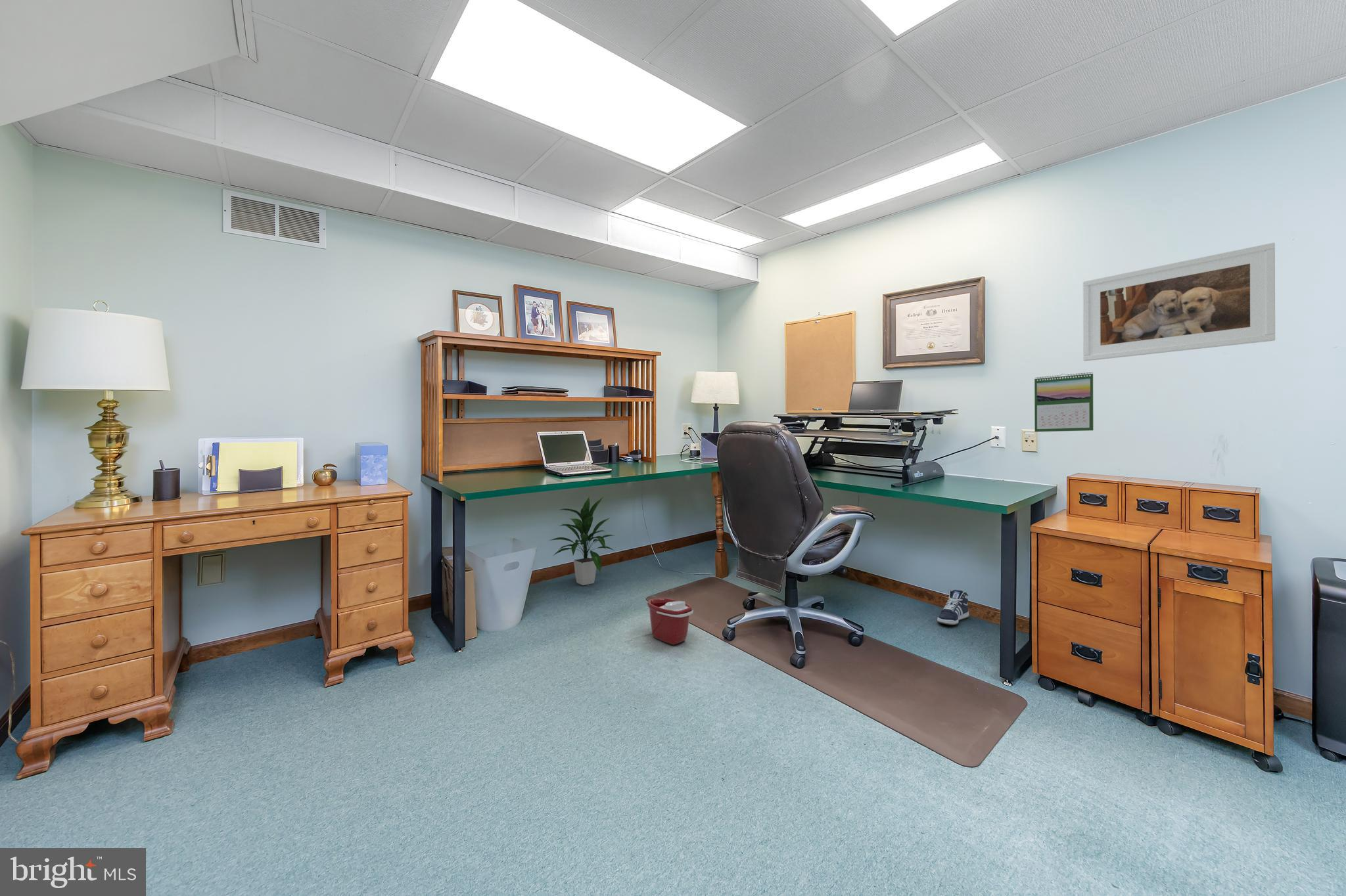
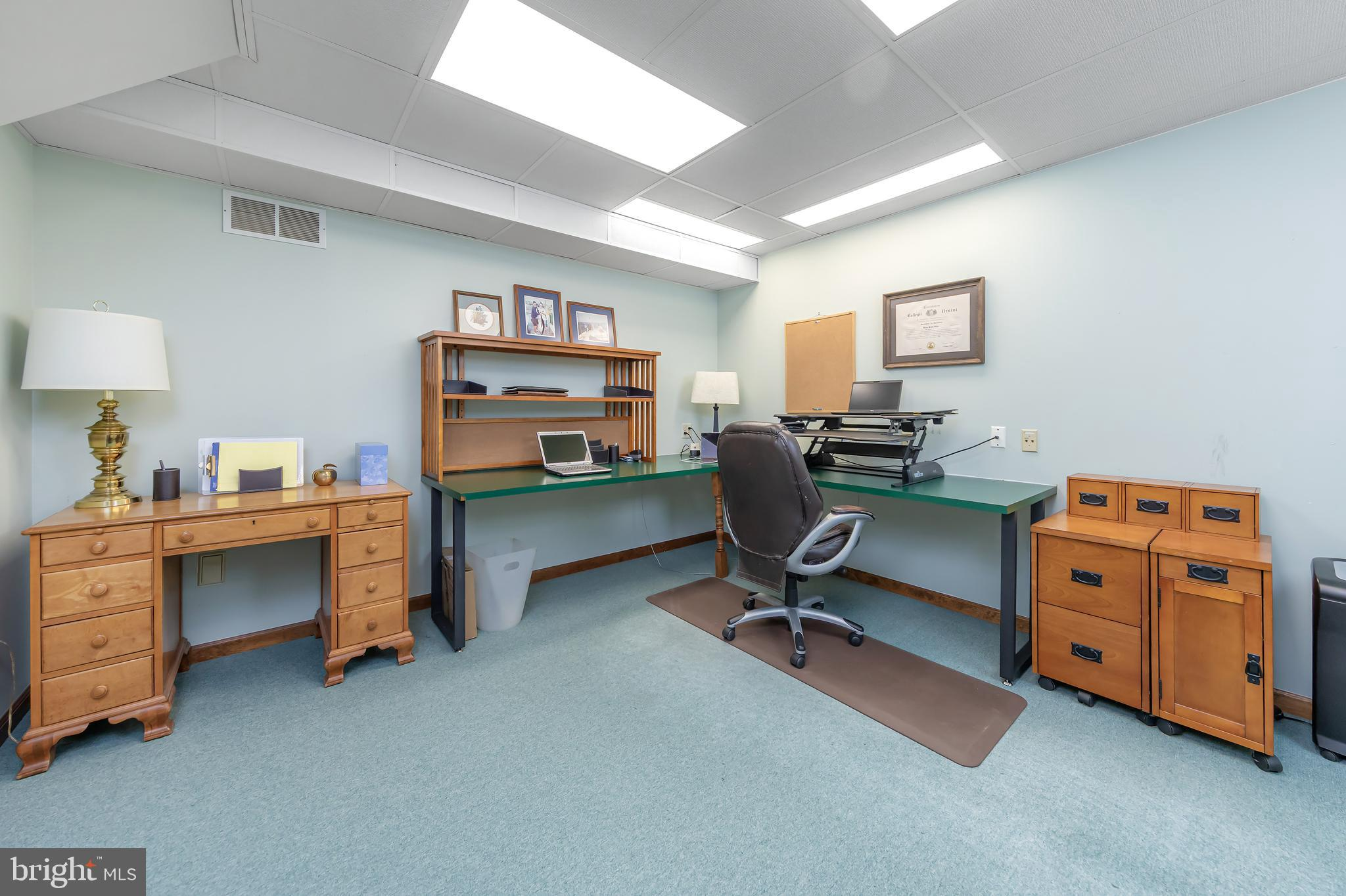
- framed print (1169, 308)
- bucket (668, 618)
- calendar (1063, 402)
- sneaker (952, 606)
- indoor plant (585, 541)
